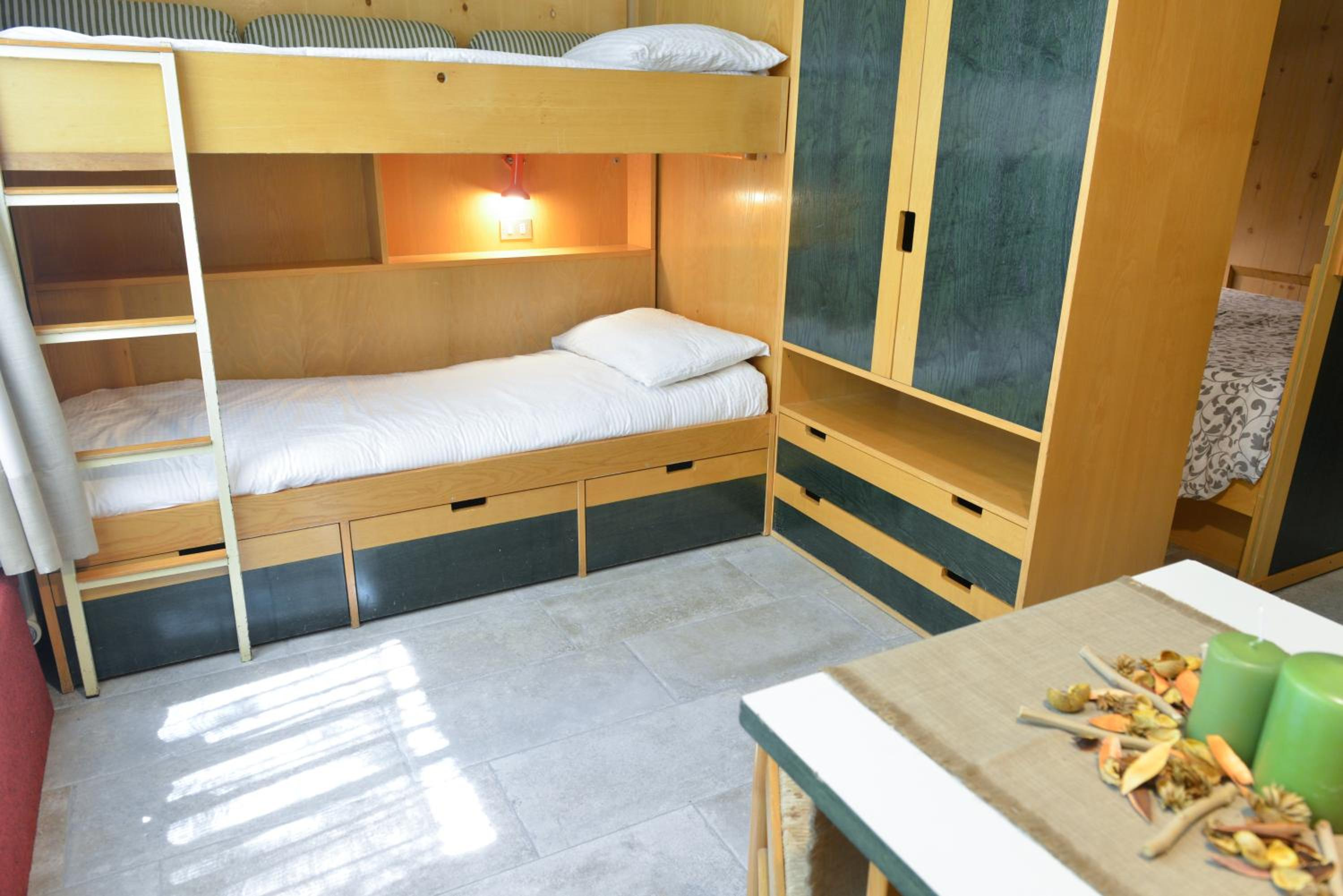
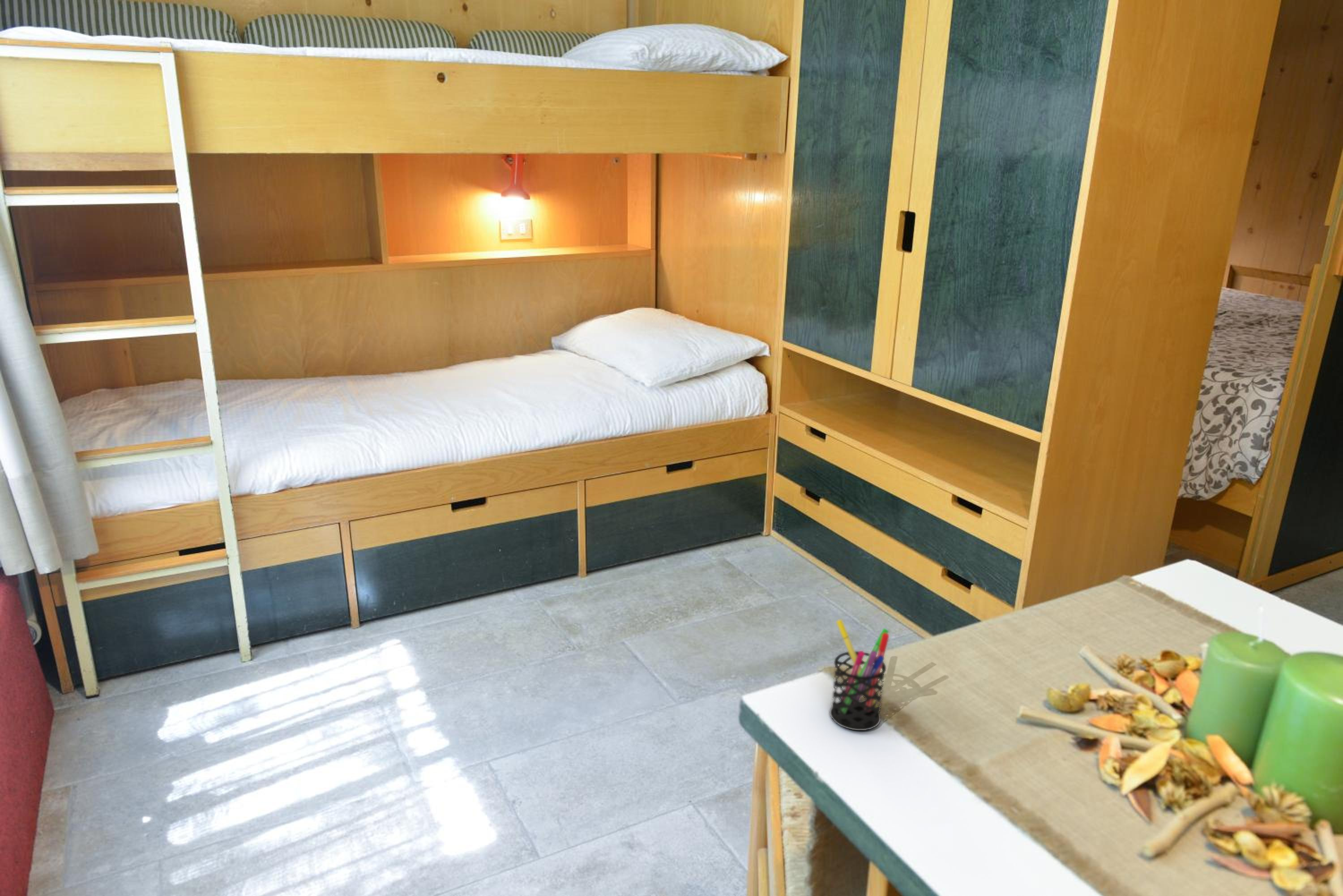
+ pen holder (865, 670)
